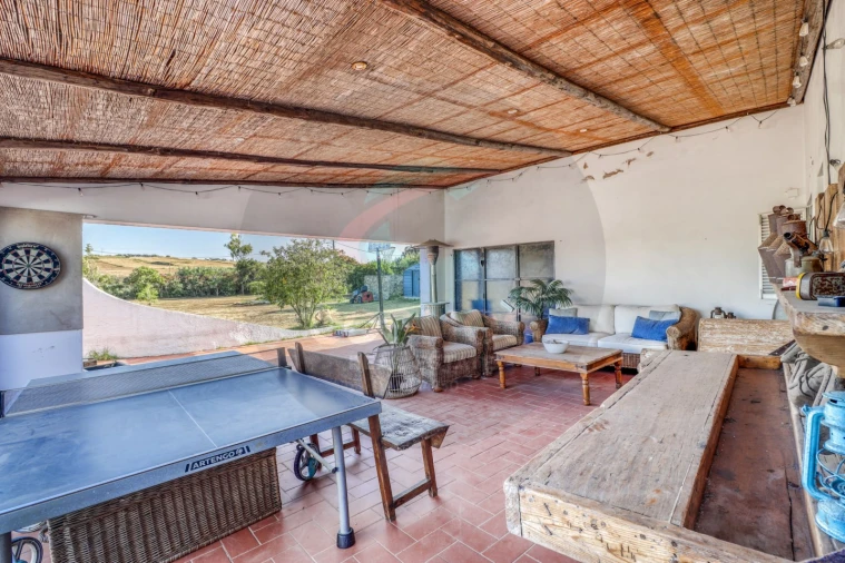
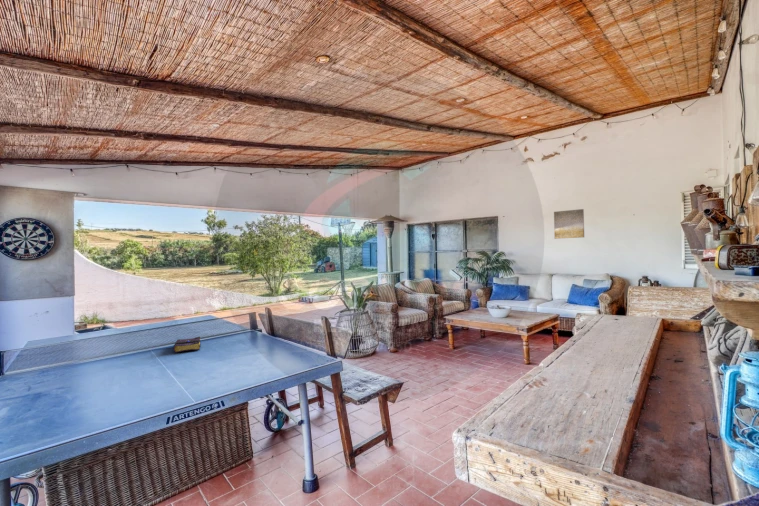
+ wall art (568, 224)
+ book (187, 344)
